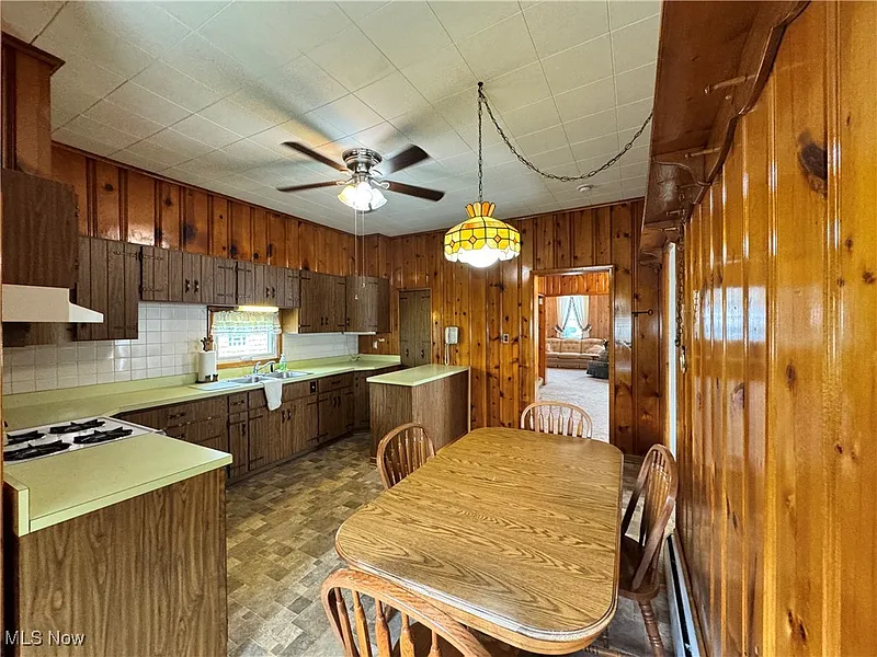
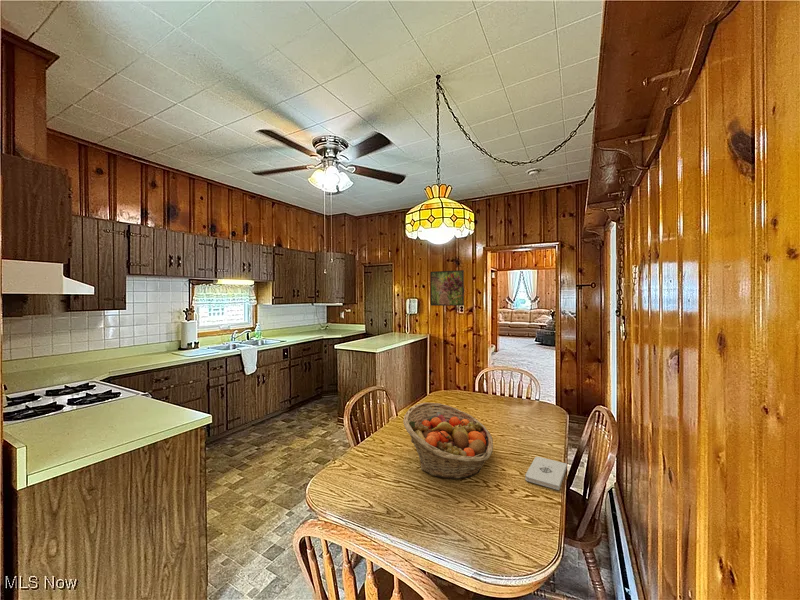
+ fruit basket (448, 436)
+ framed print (446, 288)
+ notepad (546, 471)
